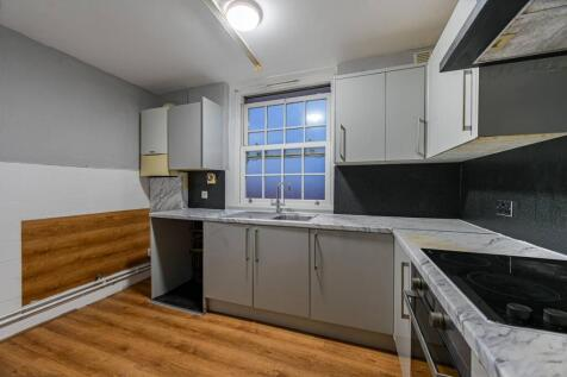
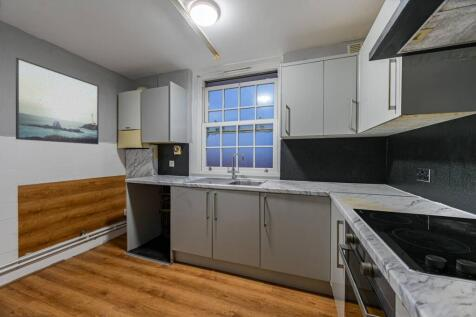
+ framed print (63, 108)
